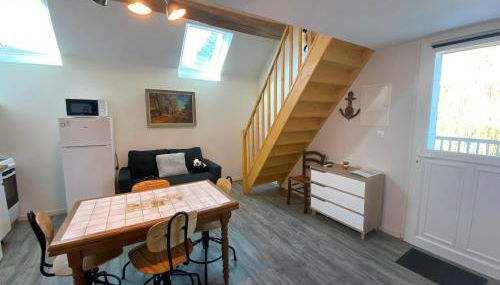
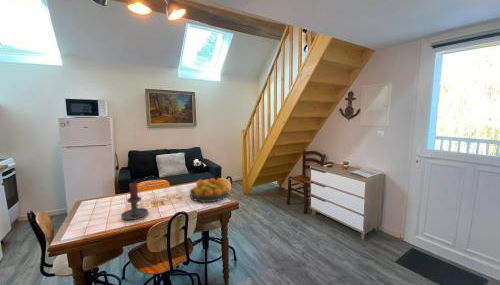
+ fruit bowl (209, 187)
+ candle holder (133, 198)
